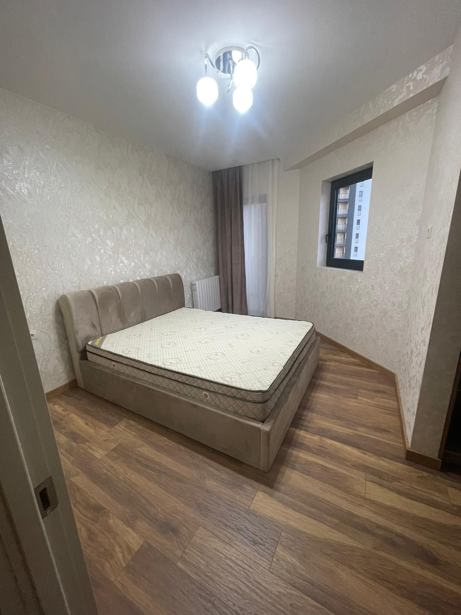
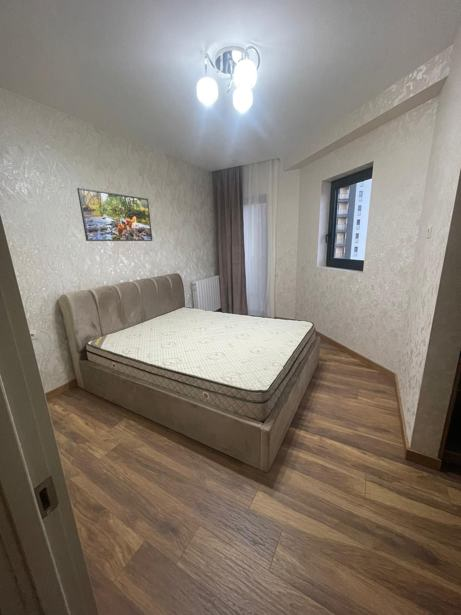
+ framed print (120, 218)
